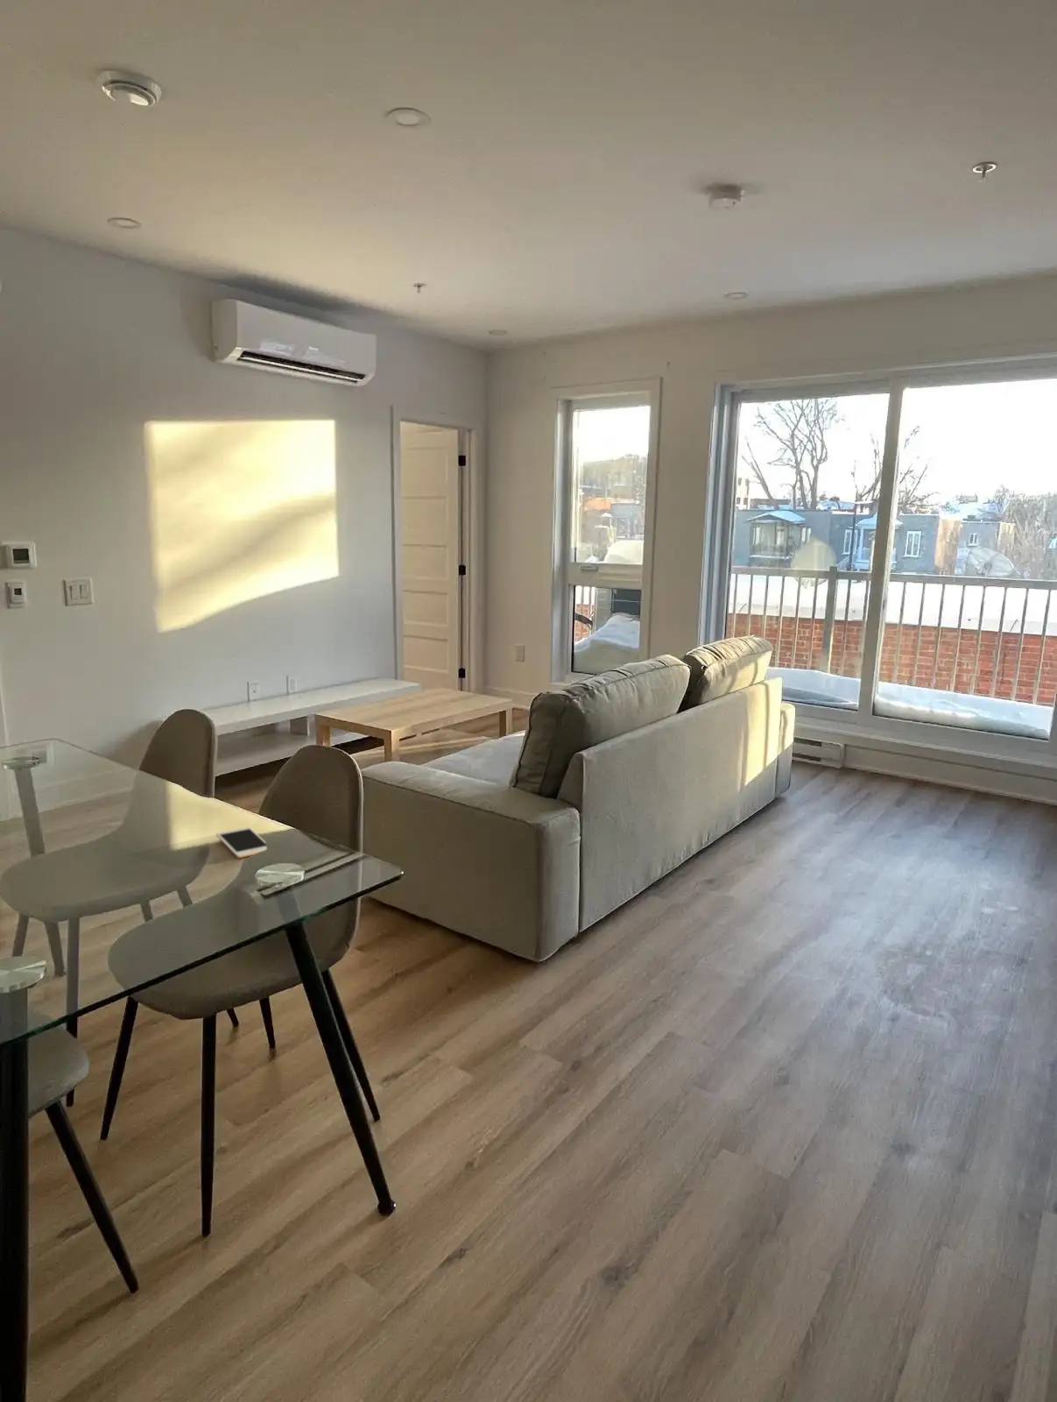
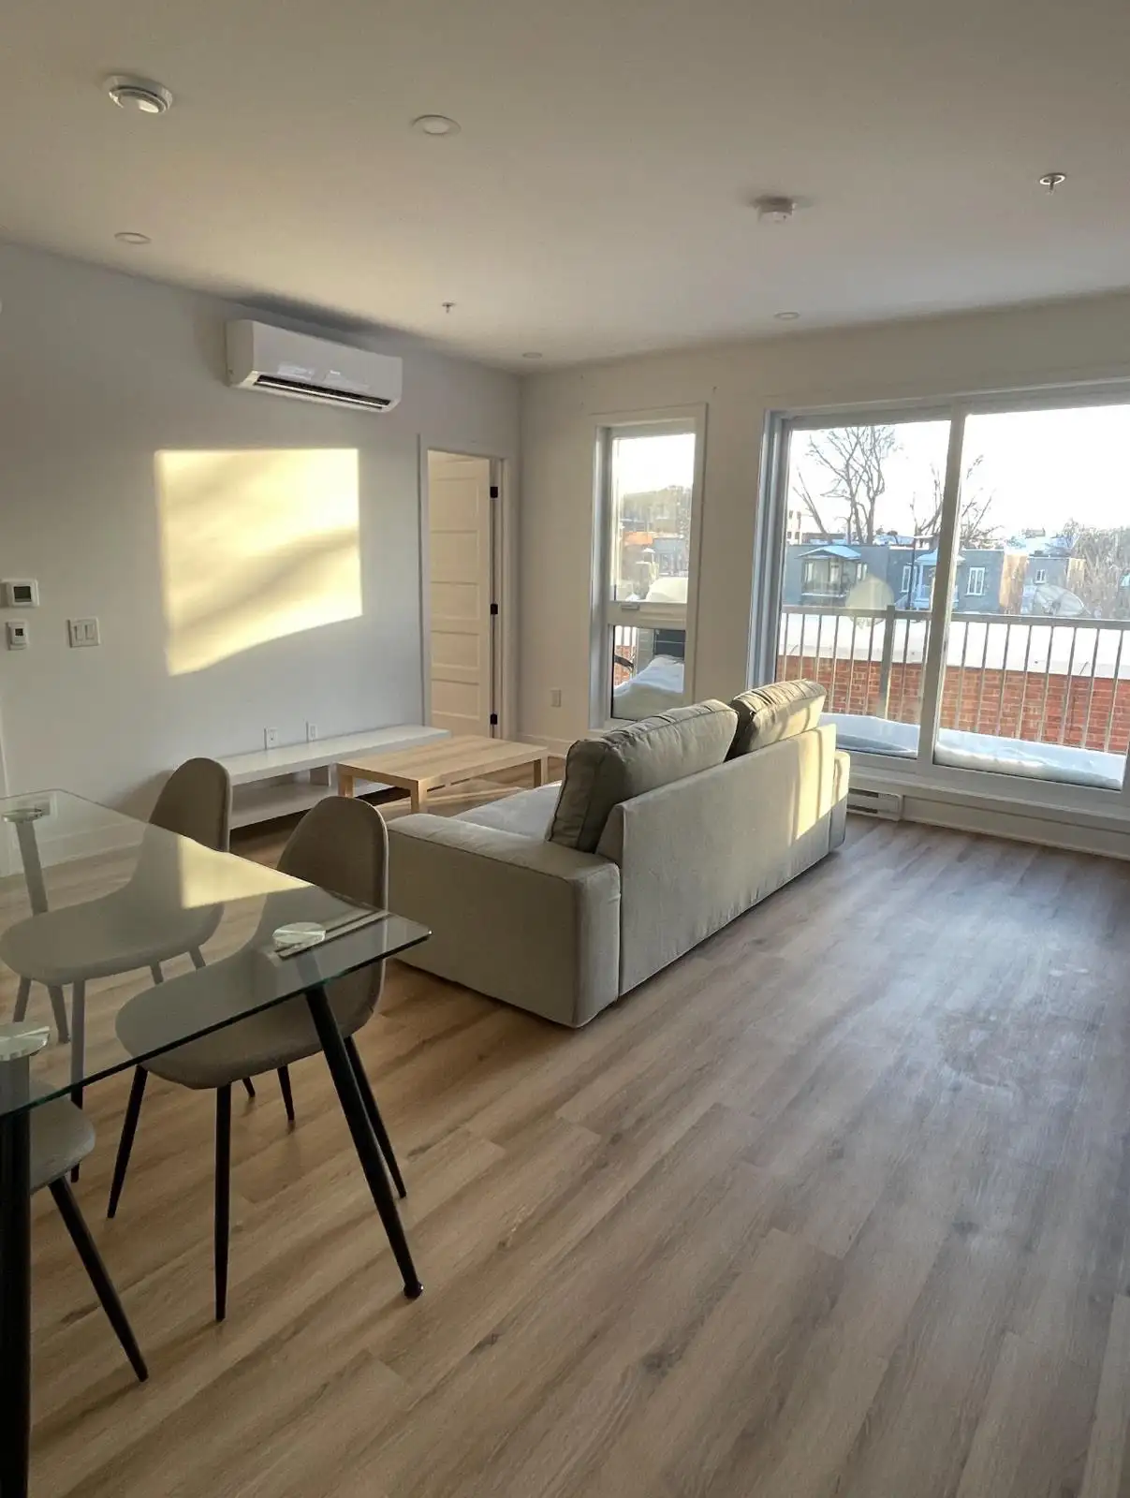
- cell phone (243, 841)
